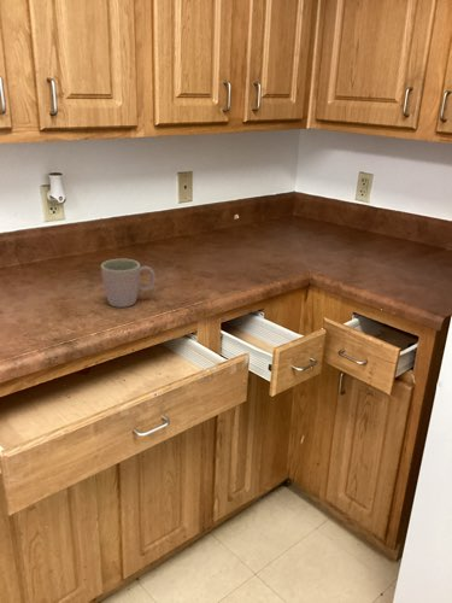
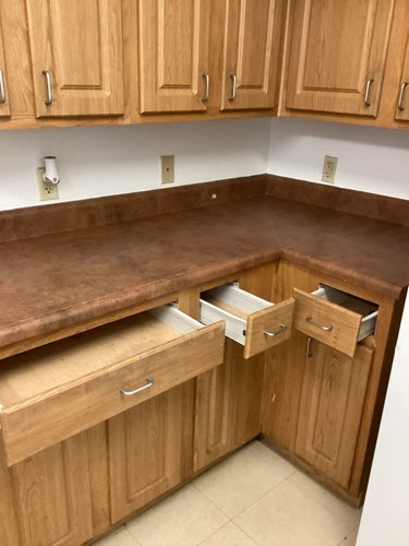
- mug (128, 282)
